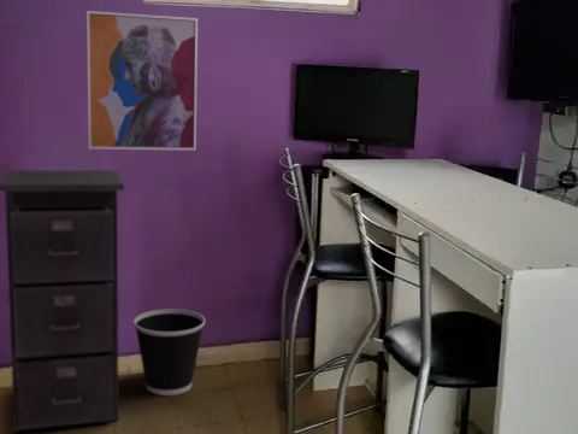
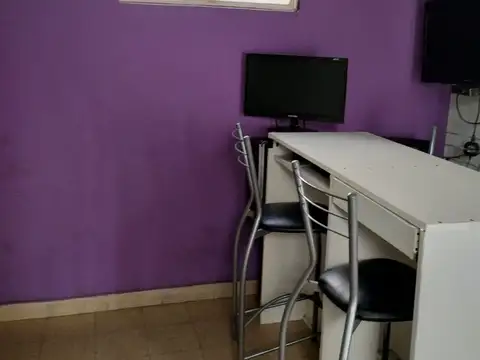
- wastebasket (169, 352)
- filing cabinet (65, 298)
- wall art (142, 83)
